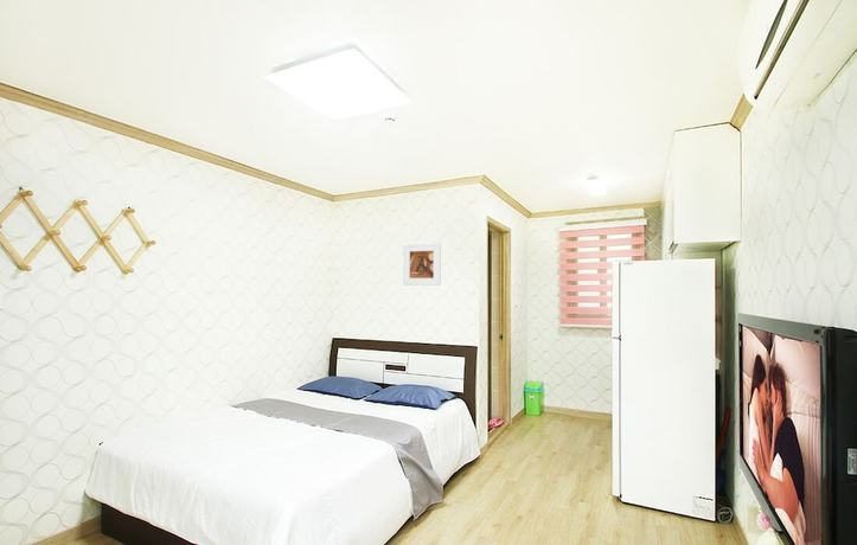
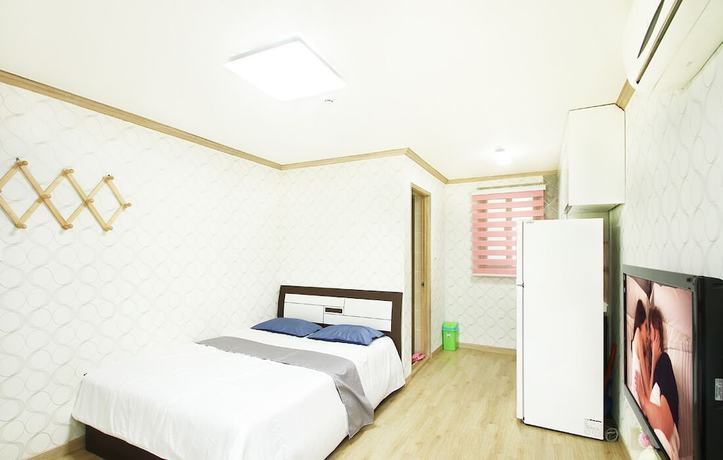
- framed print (421, 264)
